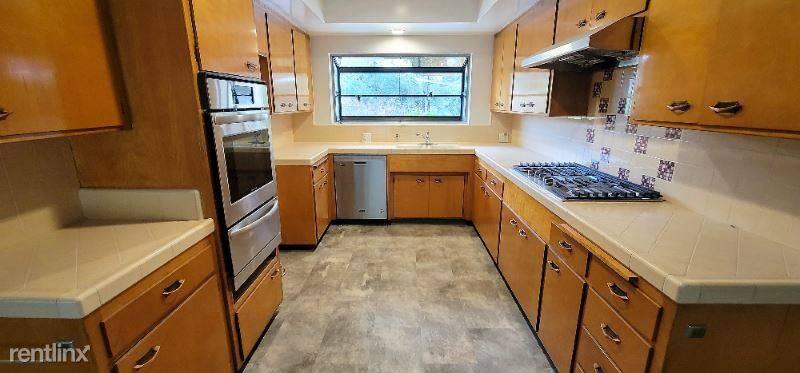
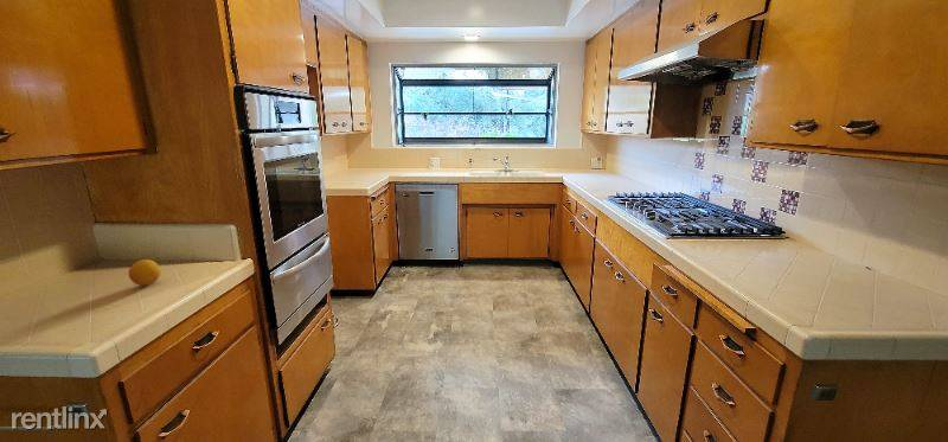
+ fruit (145, 271)
